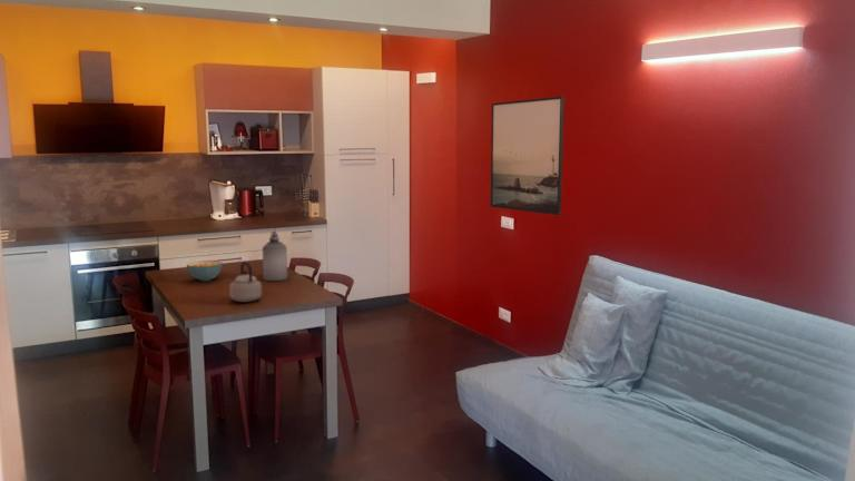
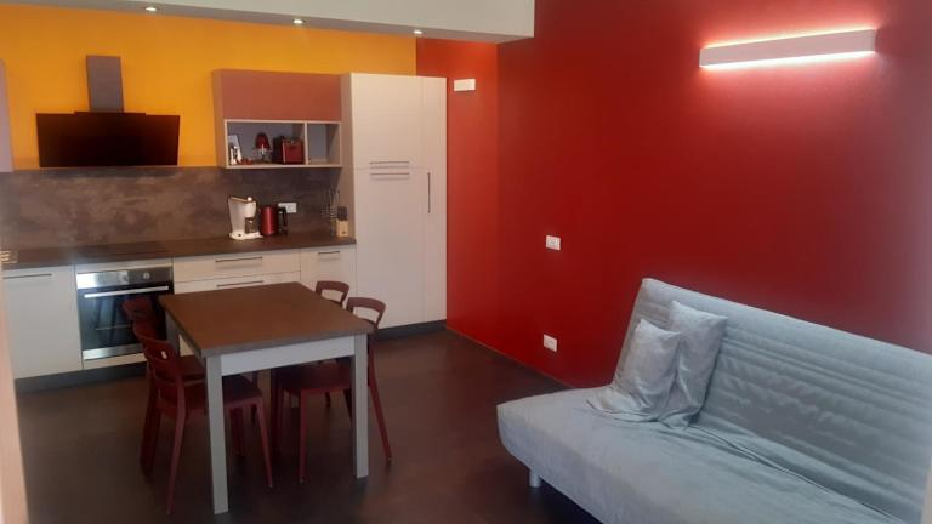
- cereal bowl (205, 272)
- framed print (523, 156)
- teapot (243, 281)
- bottle (274, 255)
